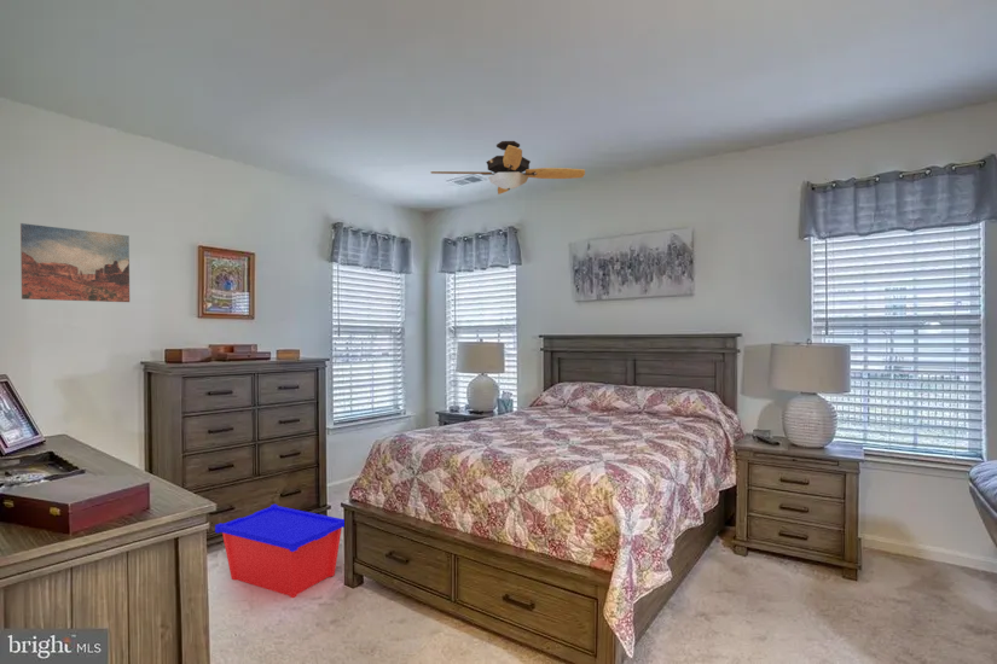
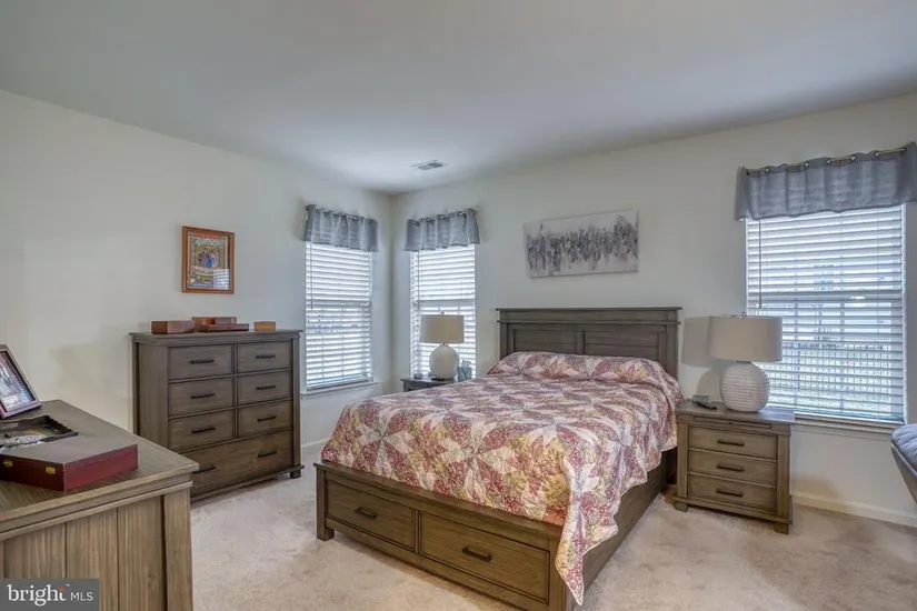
- ceiling fan (508, 167)
- storage bin (283, 549)
- wall art (79, 264)
